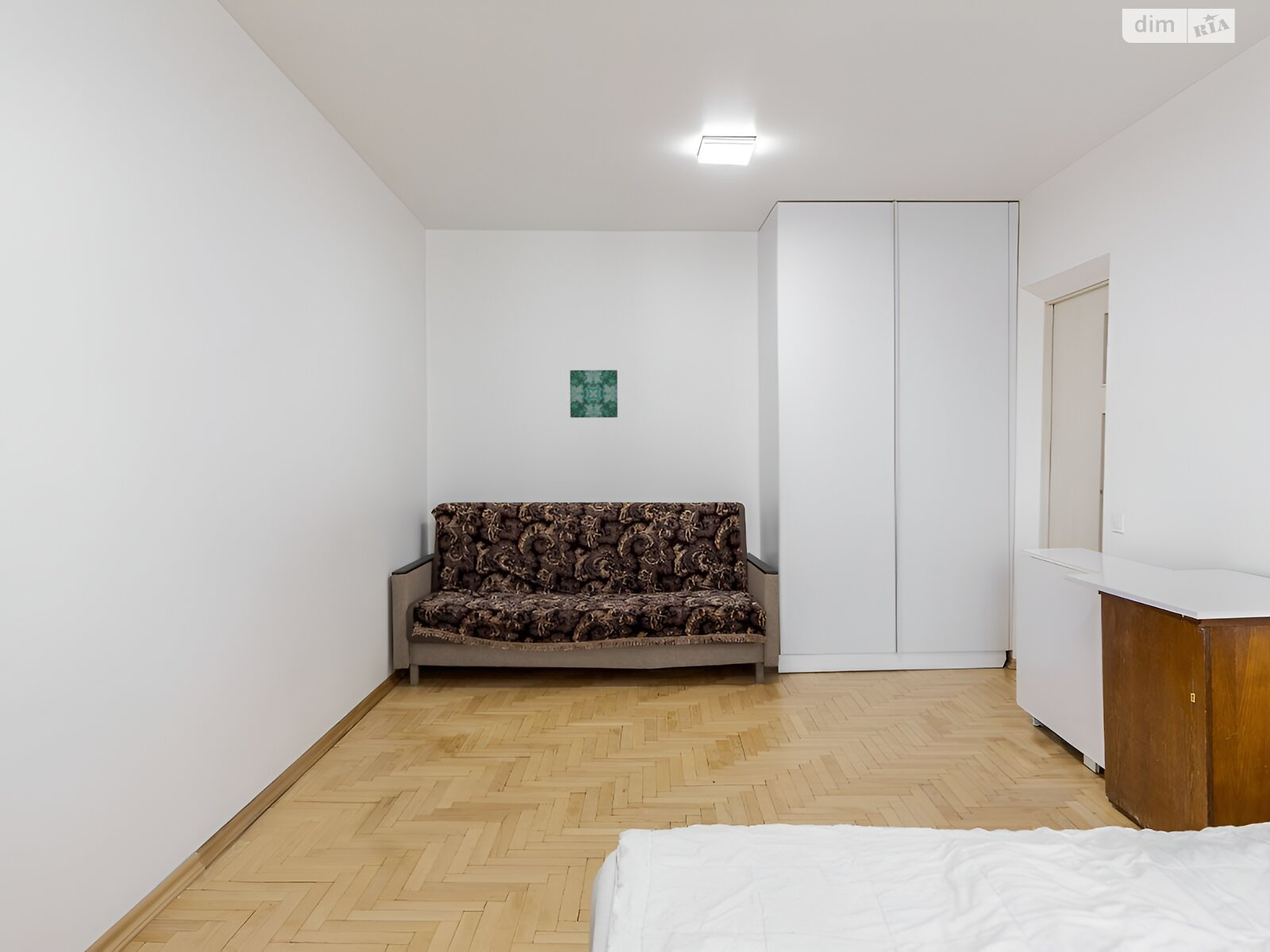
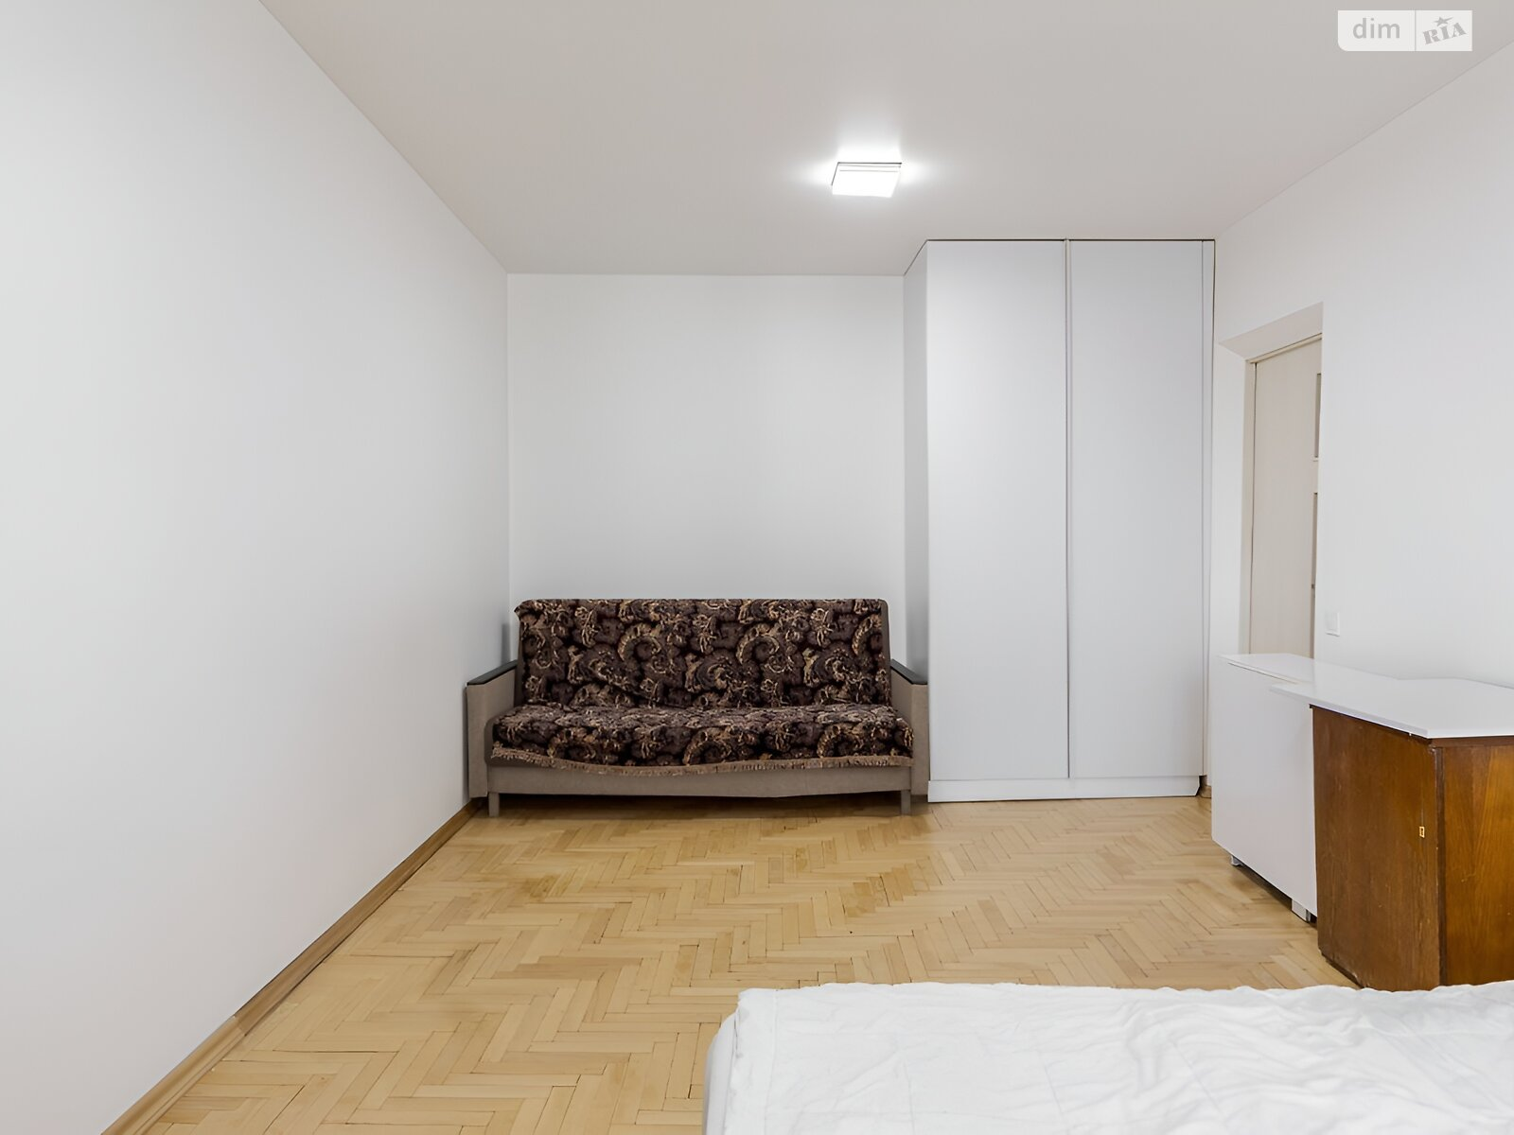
- wall art (594, 393)
